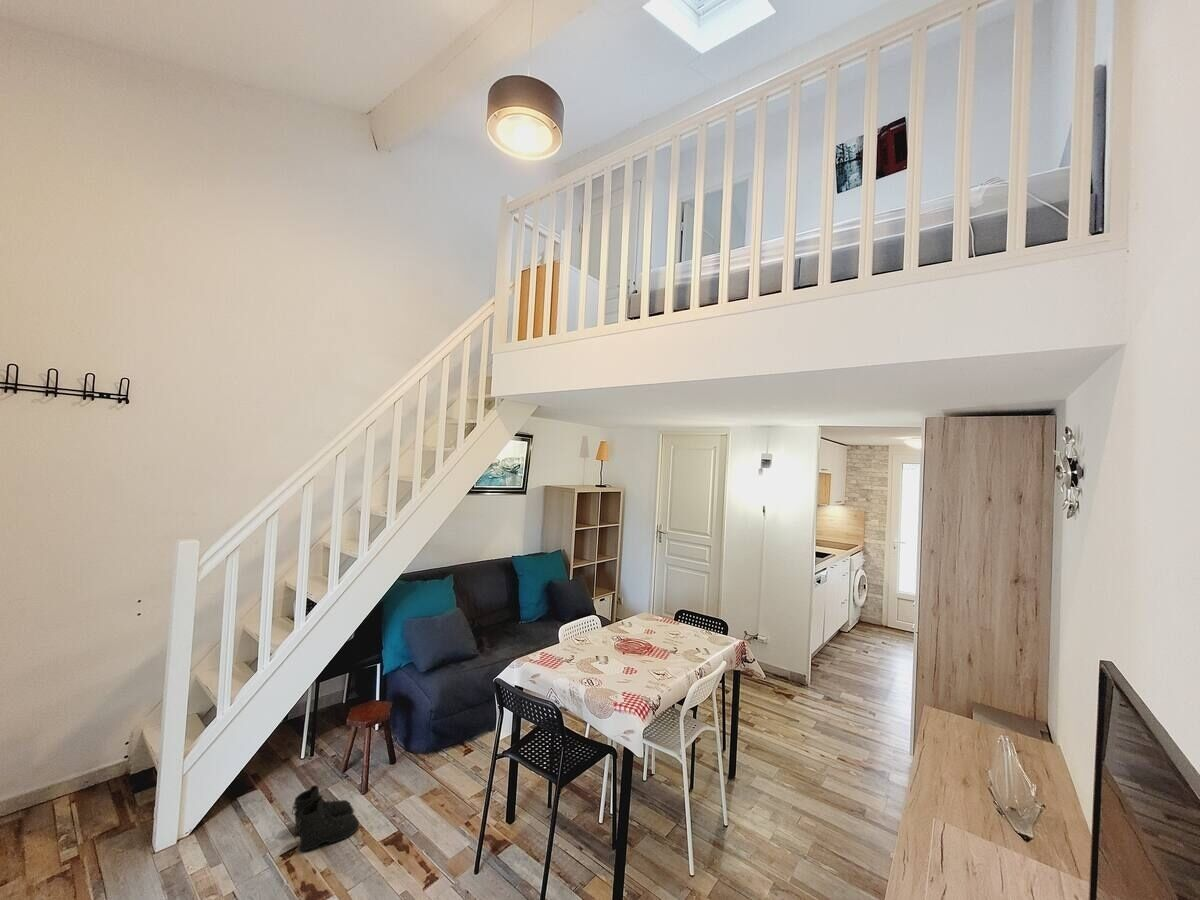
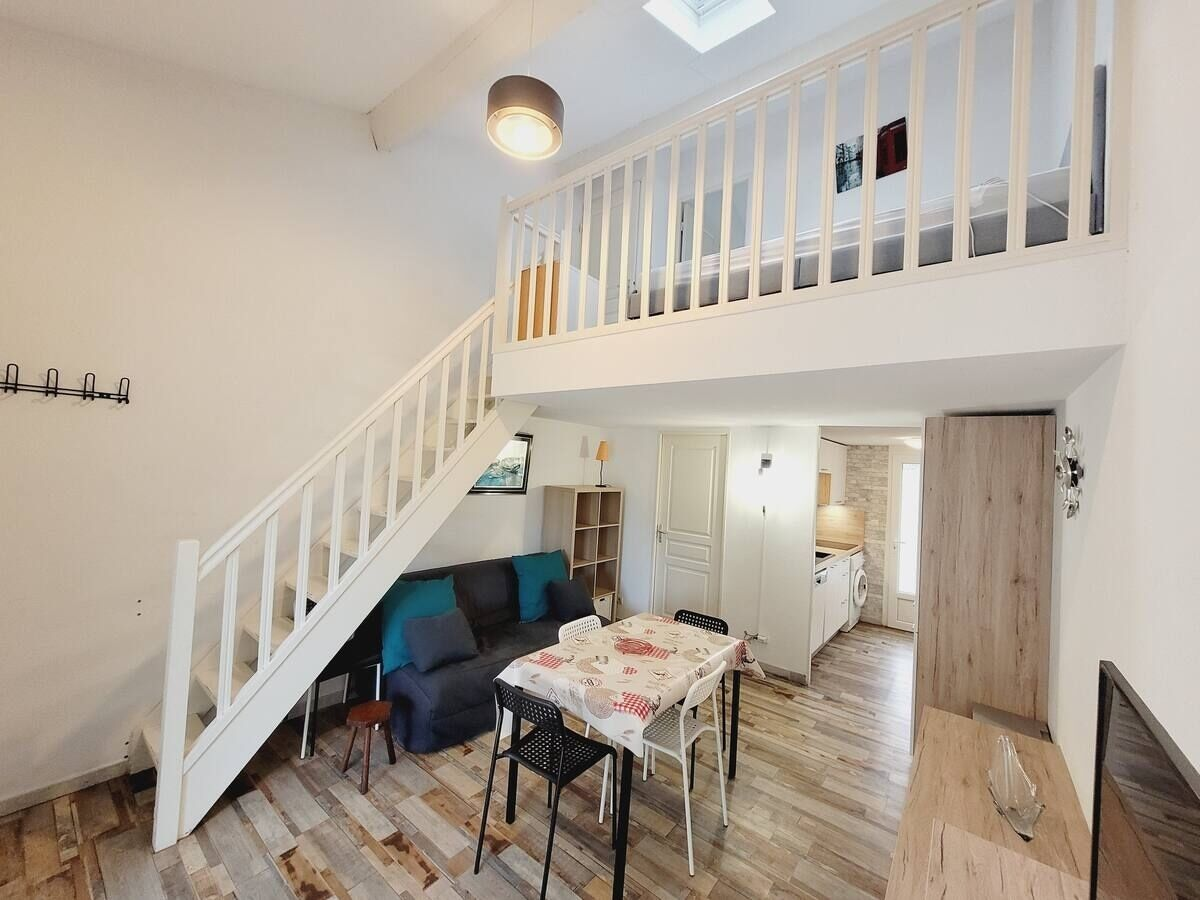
- boots (326, 809)
